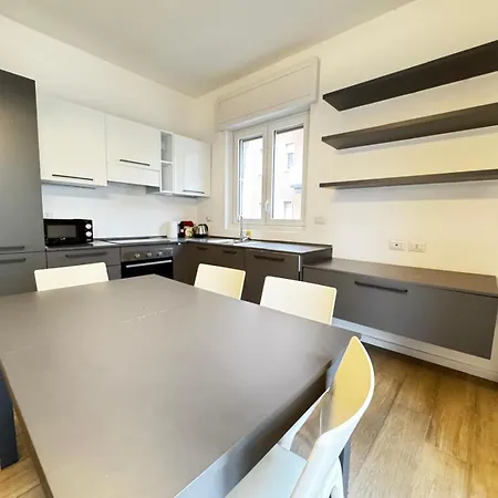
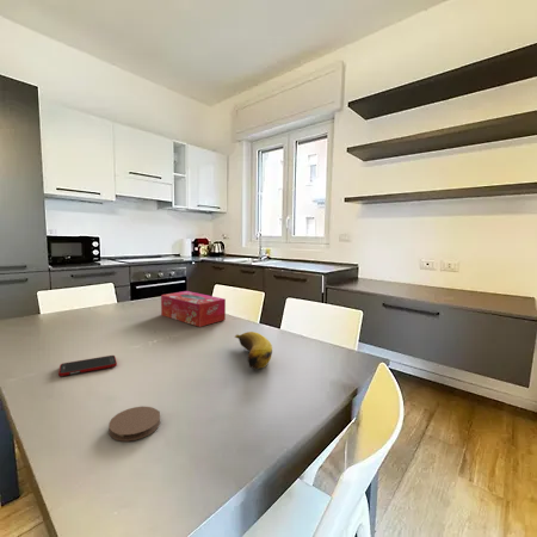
+ coaster (135, 422)
+ tissue box (192, 307)
+ banana (246, 347)
+ cell phone (88, 365)
